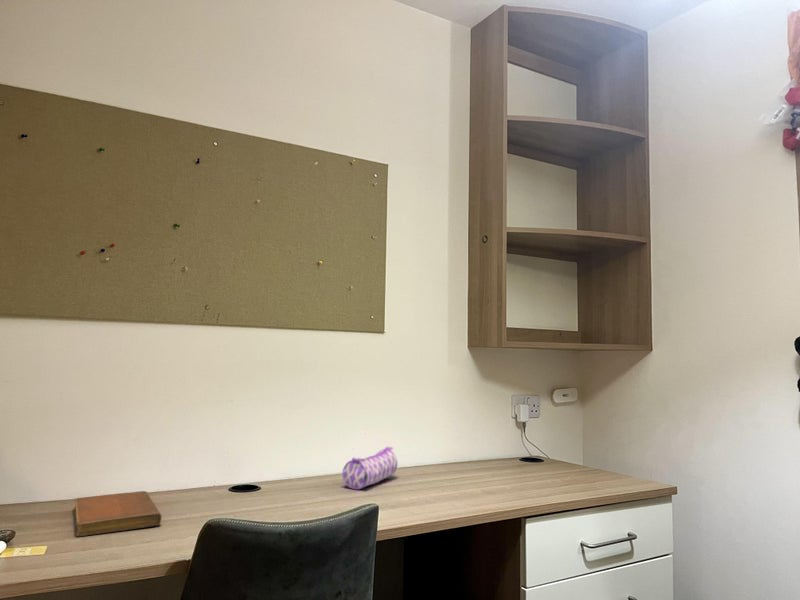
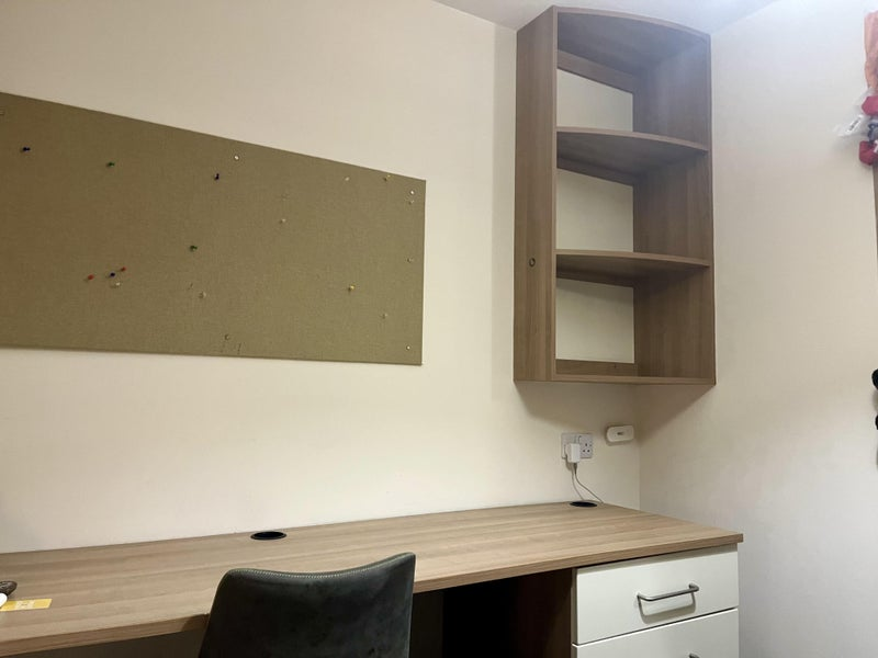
- pencil case (370, 467)
- notebook (115, 510)
